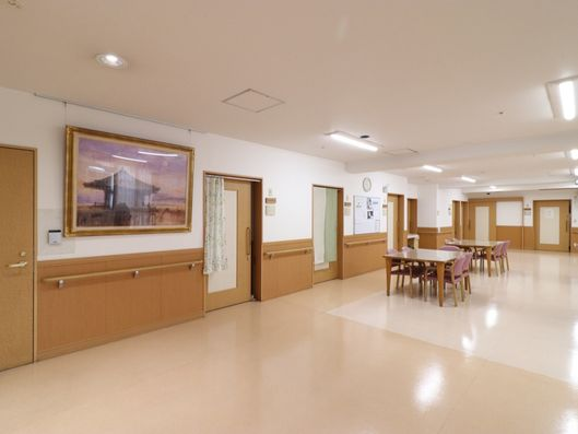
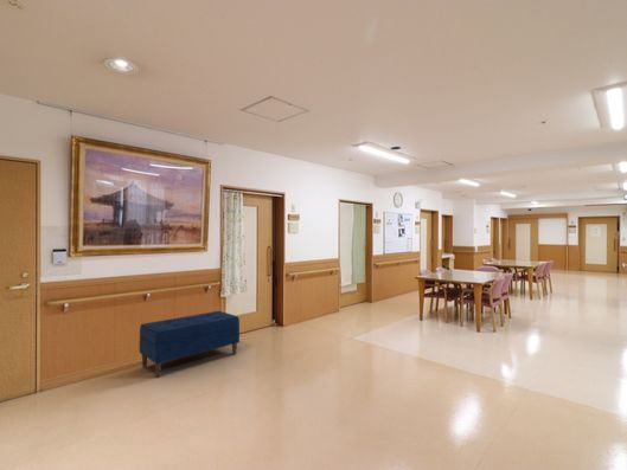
+ bench (191, 340)
